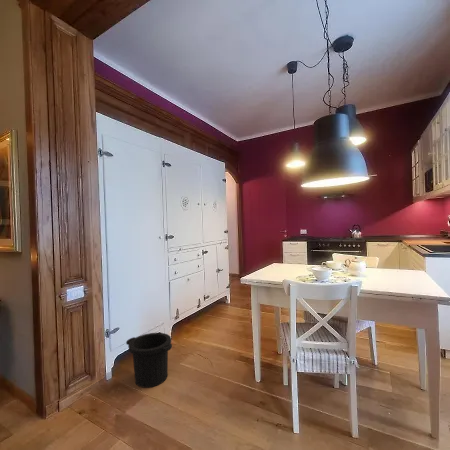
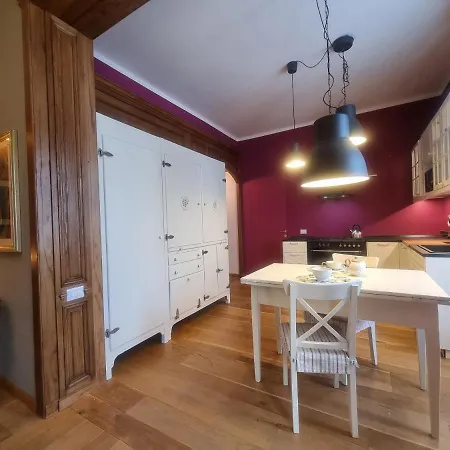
- trash can (150, 359)
